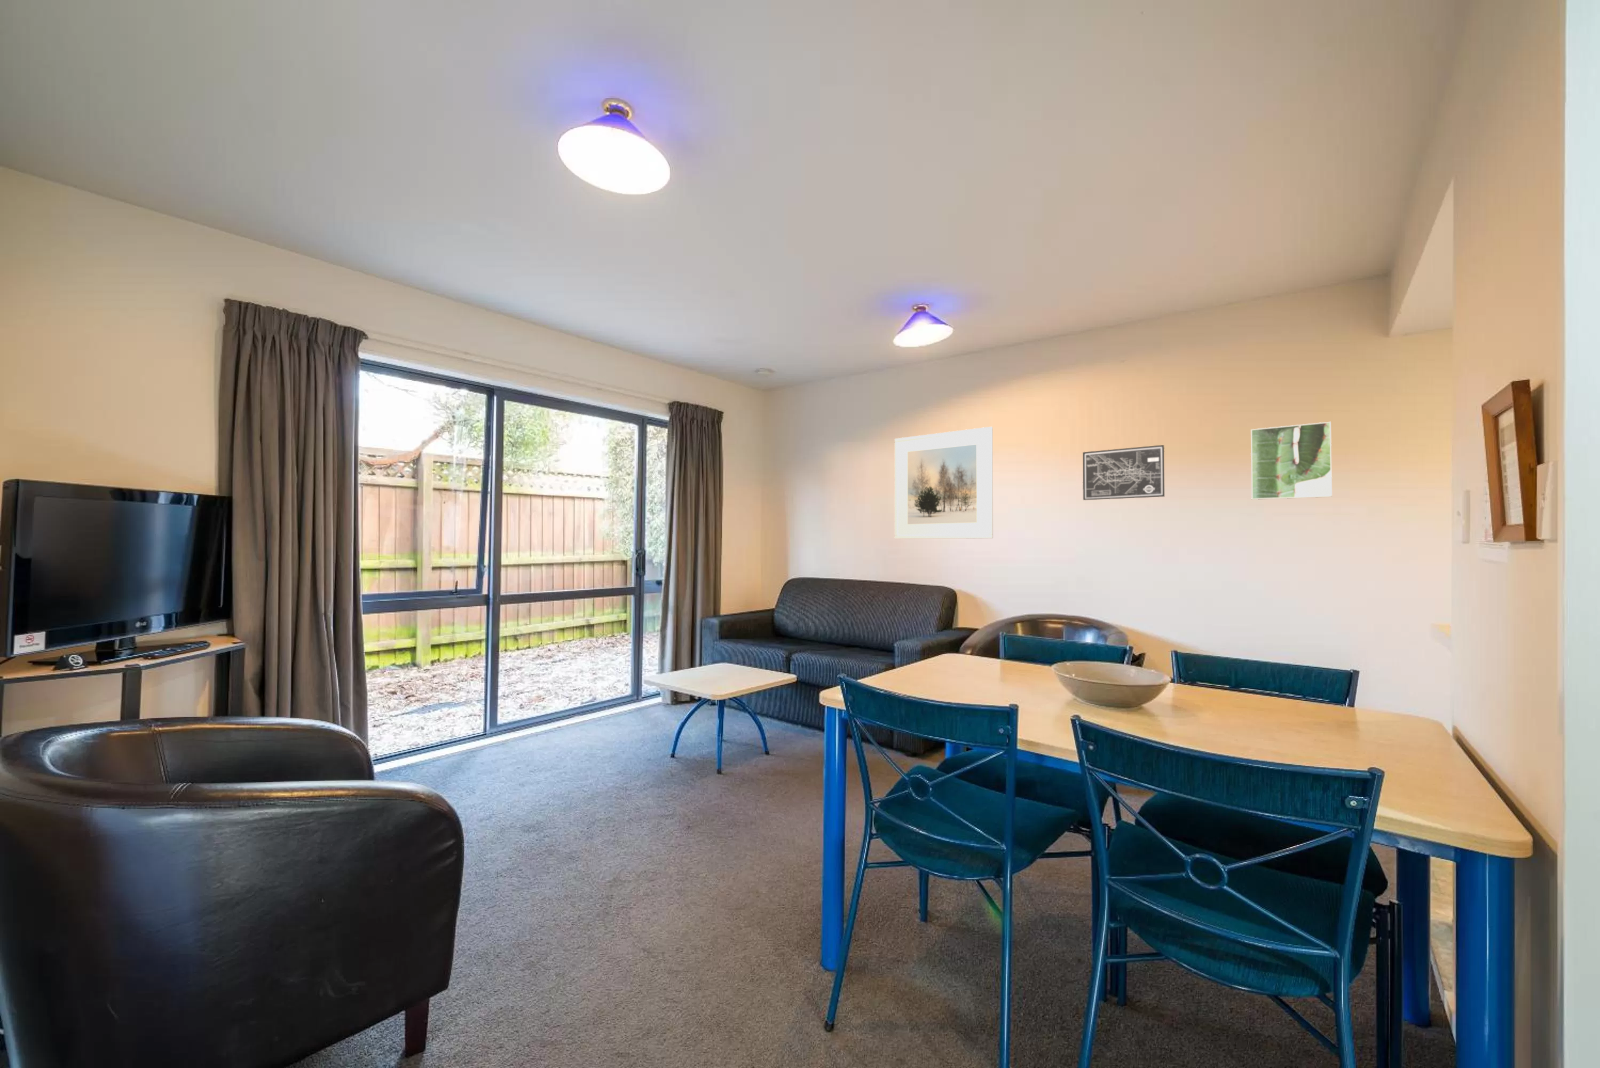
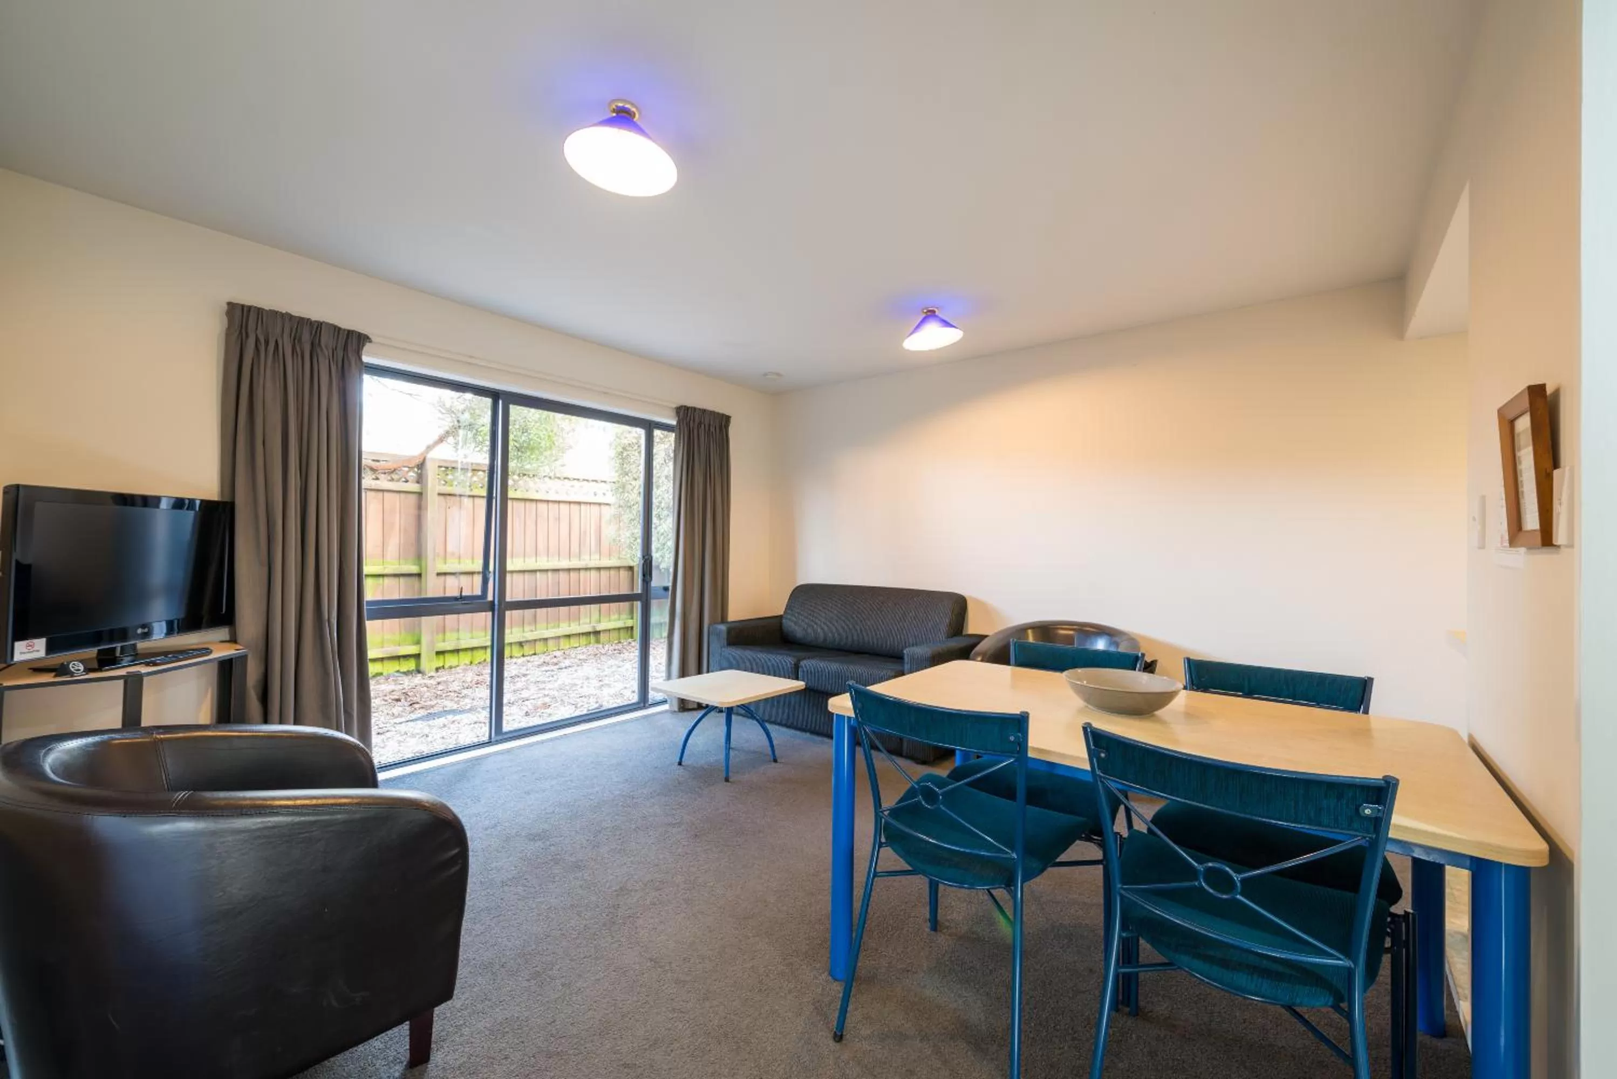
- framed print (941, 485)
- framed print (1290, 462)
- wall art (1121, 473)
